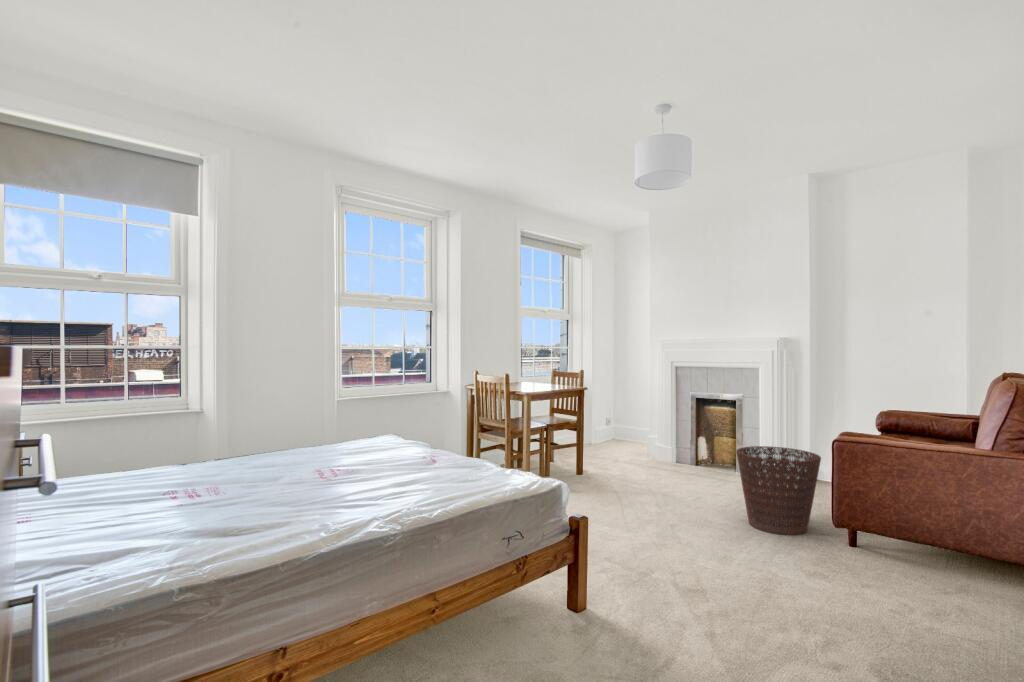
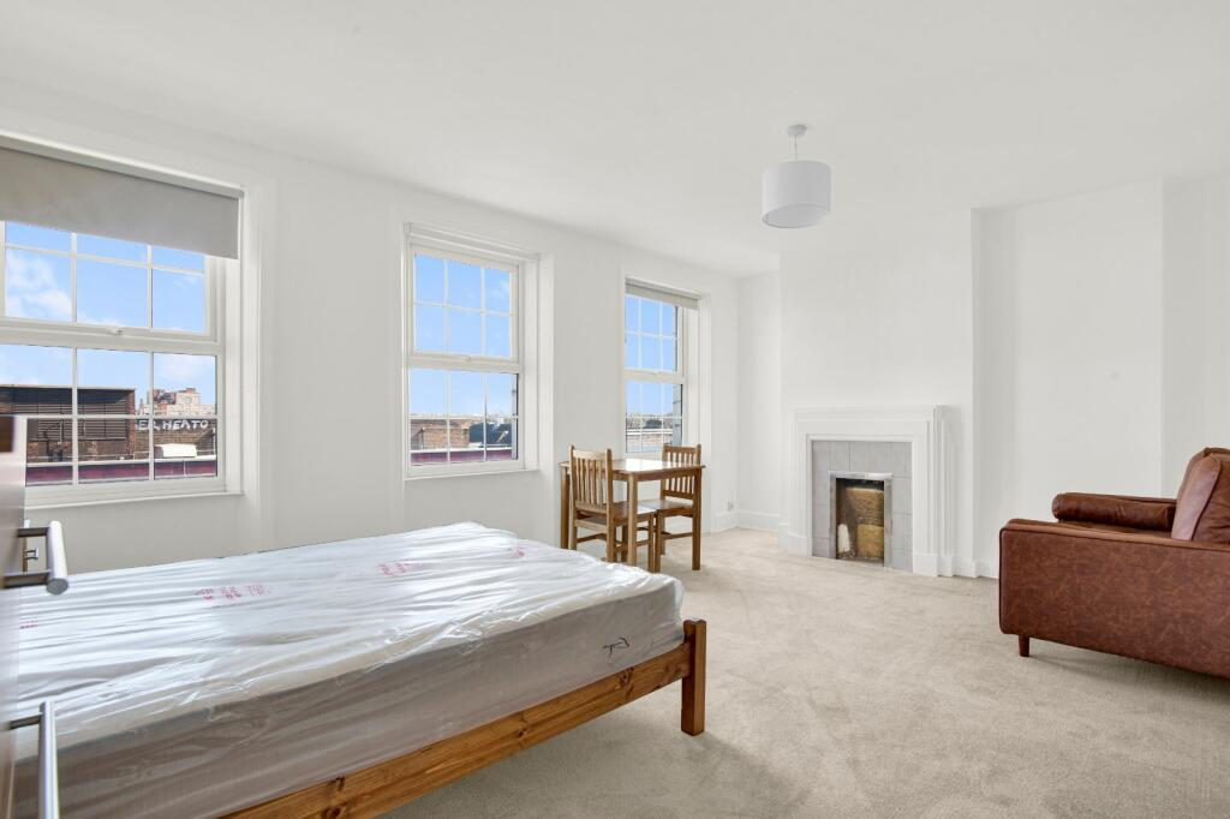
- basket (777, 489)
